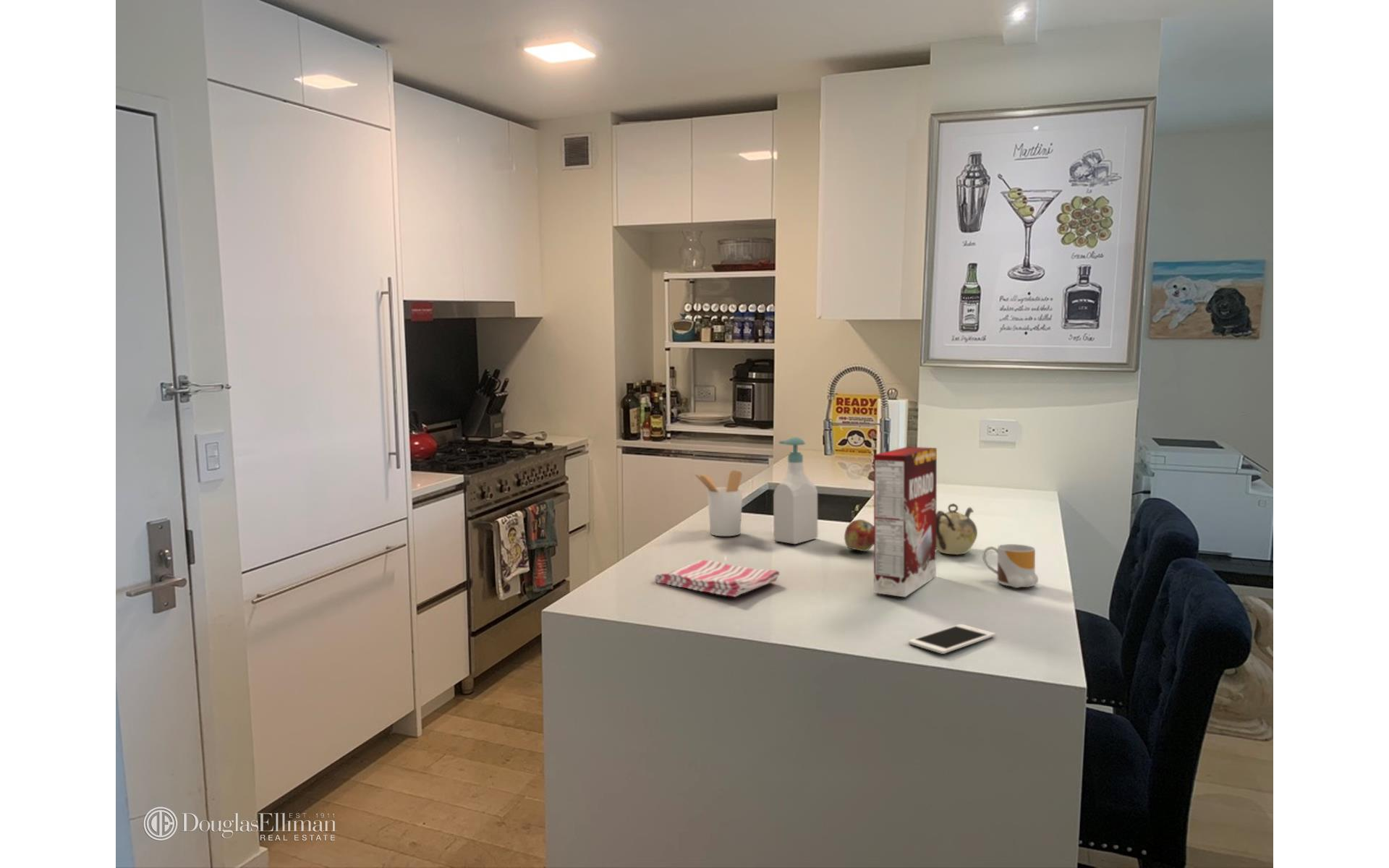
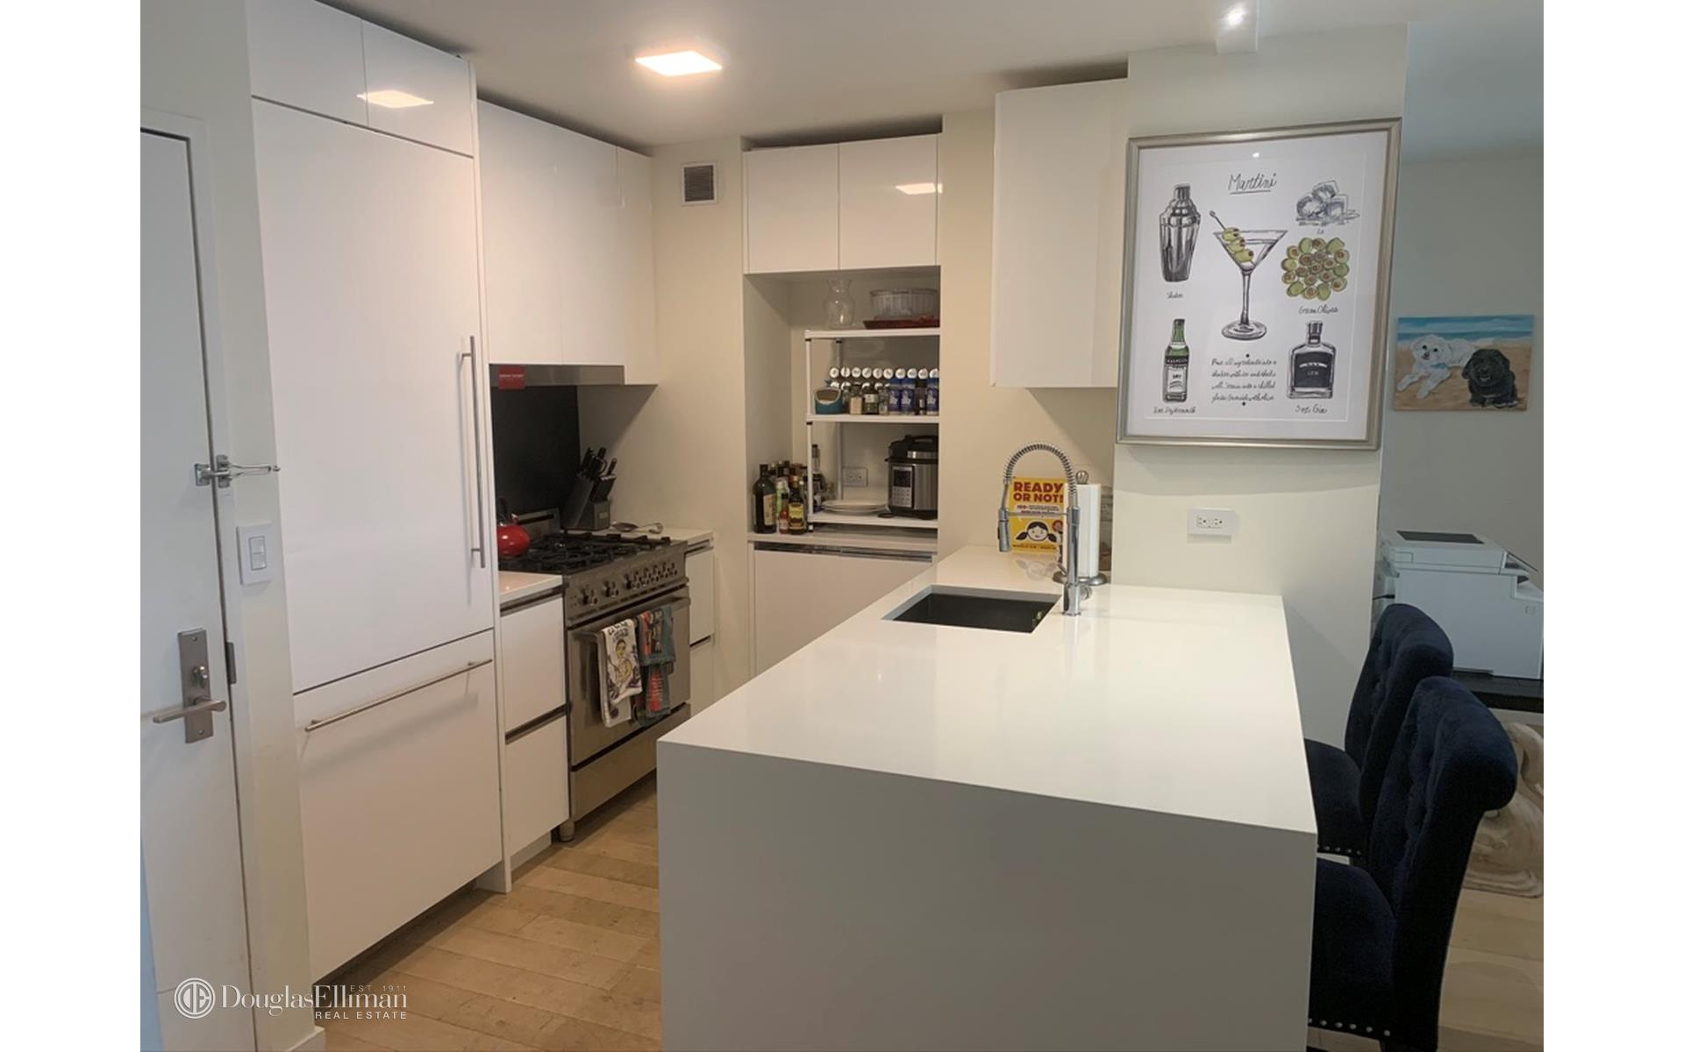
- mug (1008, 564)
- dish towel (717, 574)
- cell phone (952, 638)
- fruit (861, 535)
- teapot (954, 527)
- cereal box (906, 518)
- utensil holder (717, 501)
- soap bottle (792, 488)
